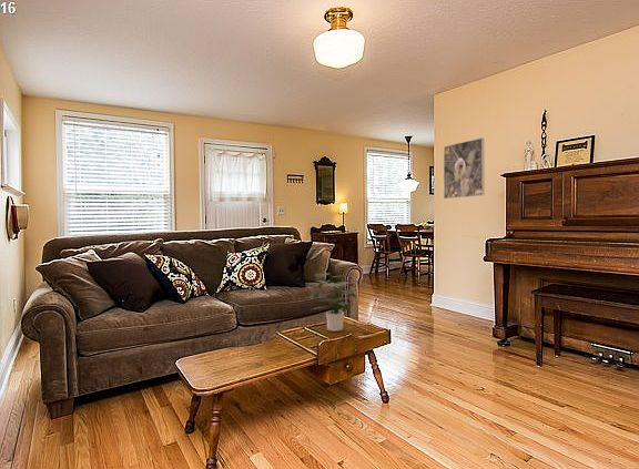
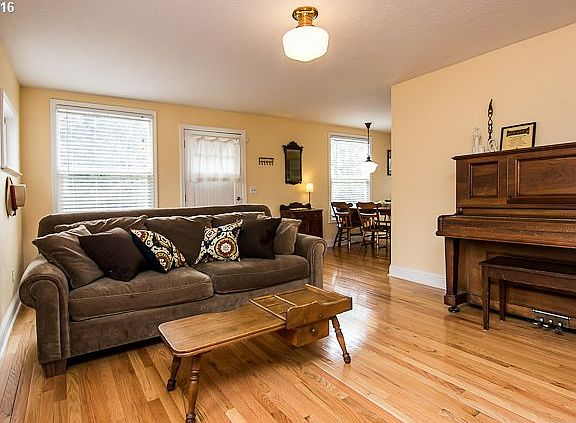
- potted plant (334, 300)
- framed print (463, 170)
